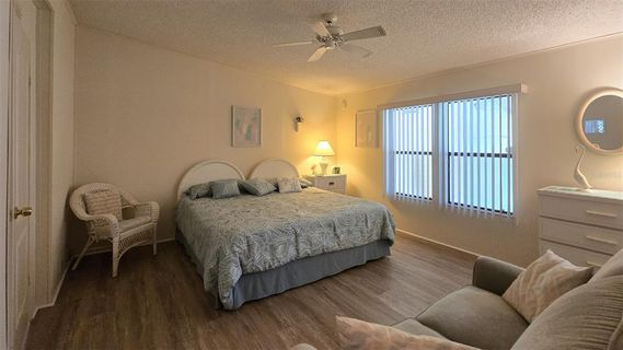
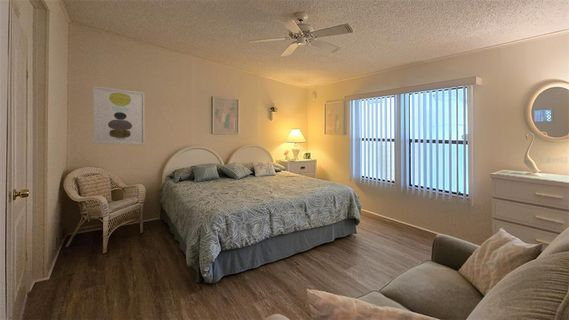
+ wall art (119, 116)
